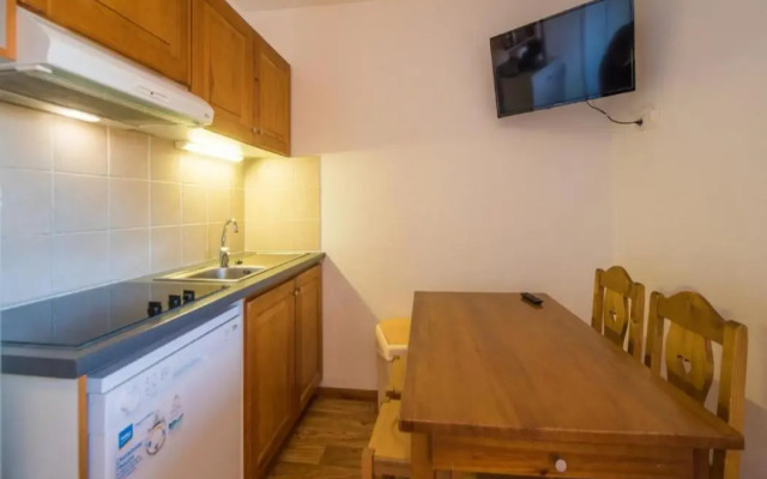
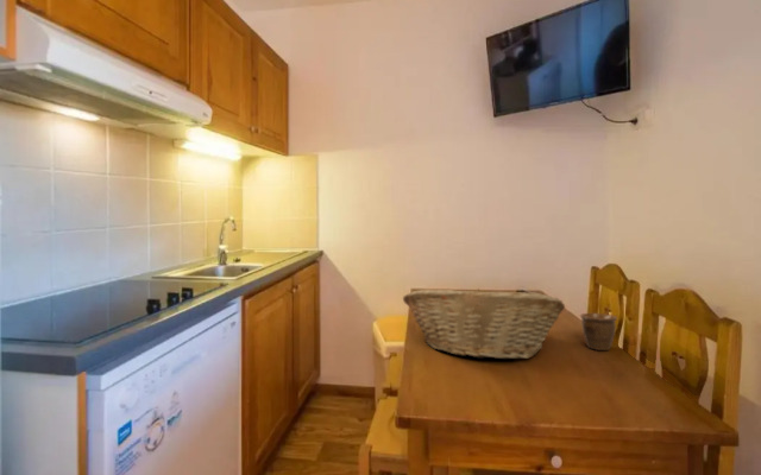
+ mug (597, 330)
+ fruit basket (479, 315)
